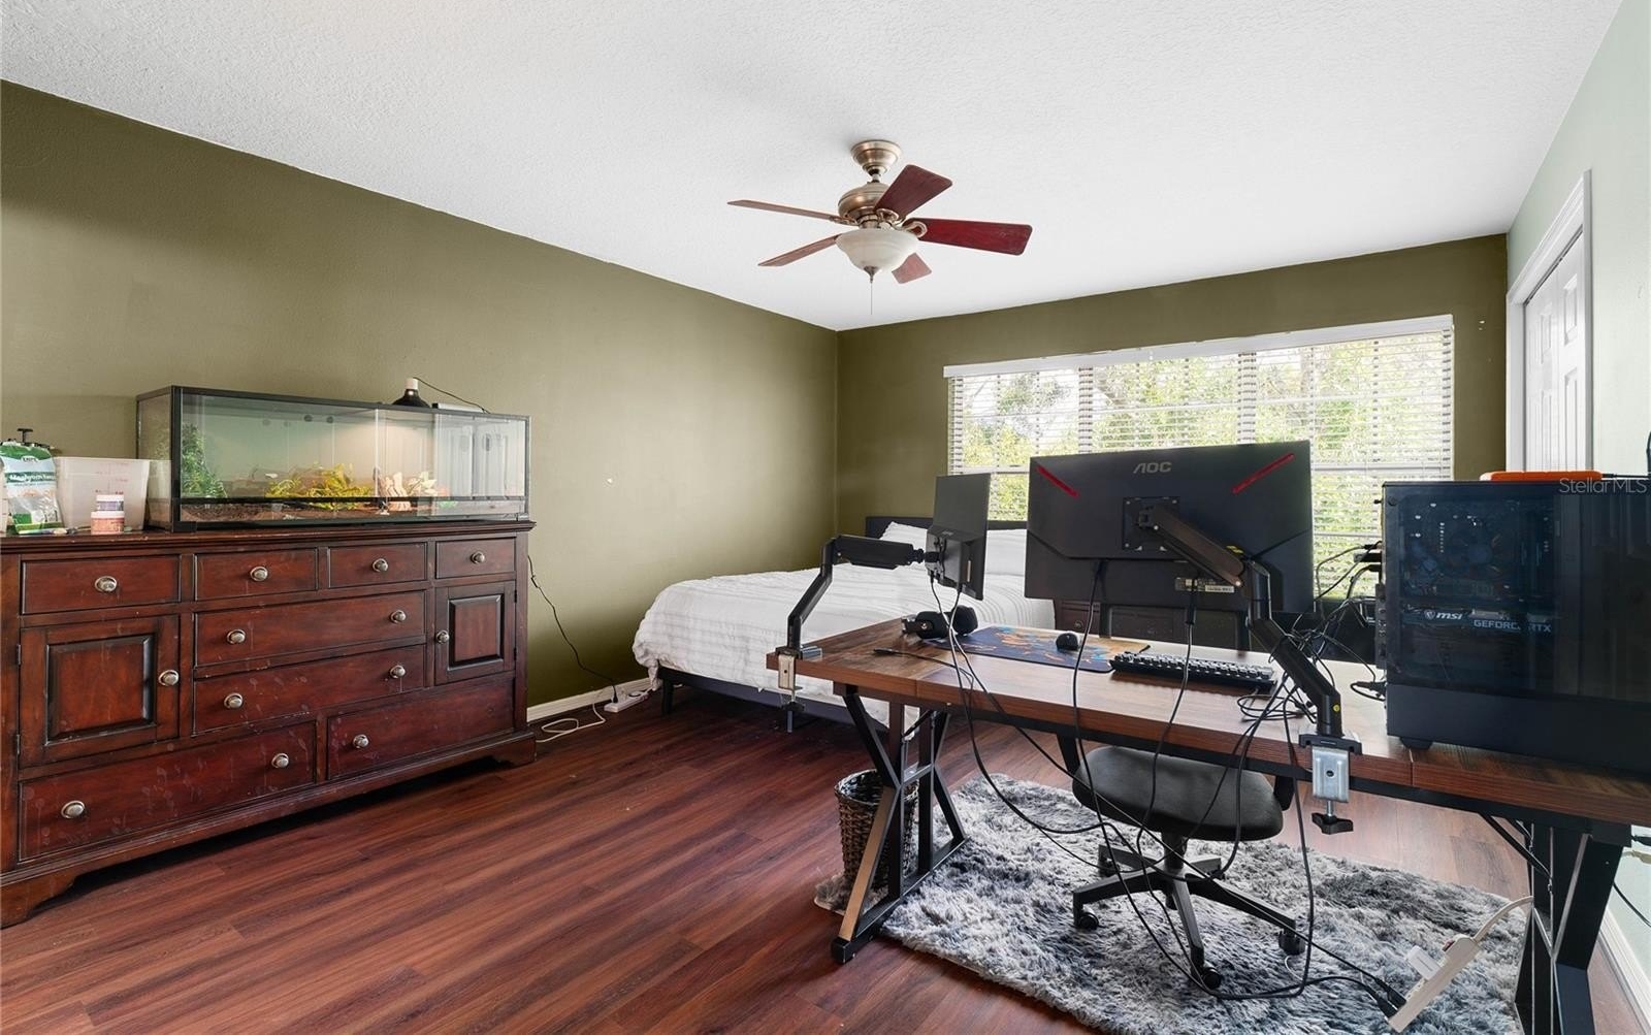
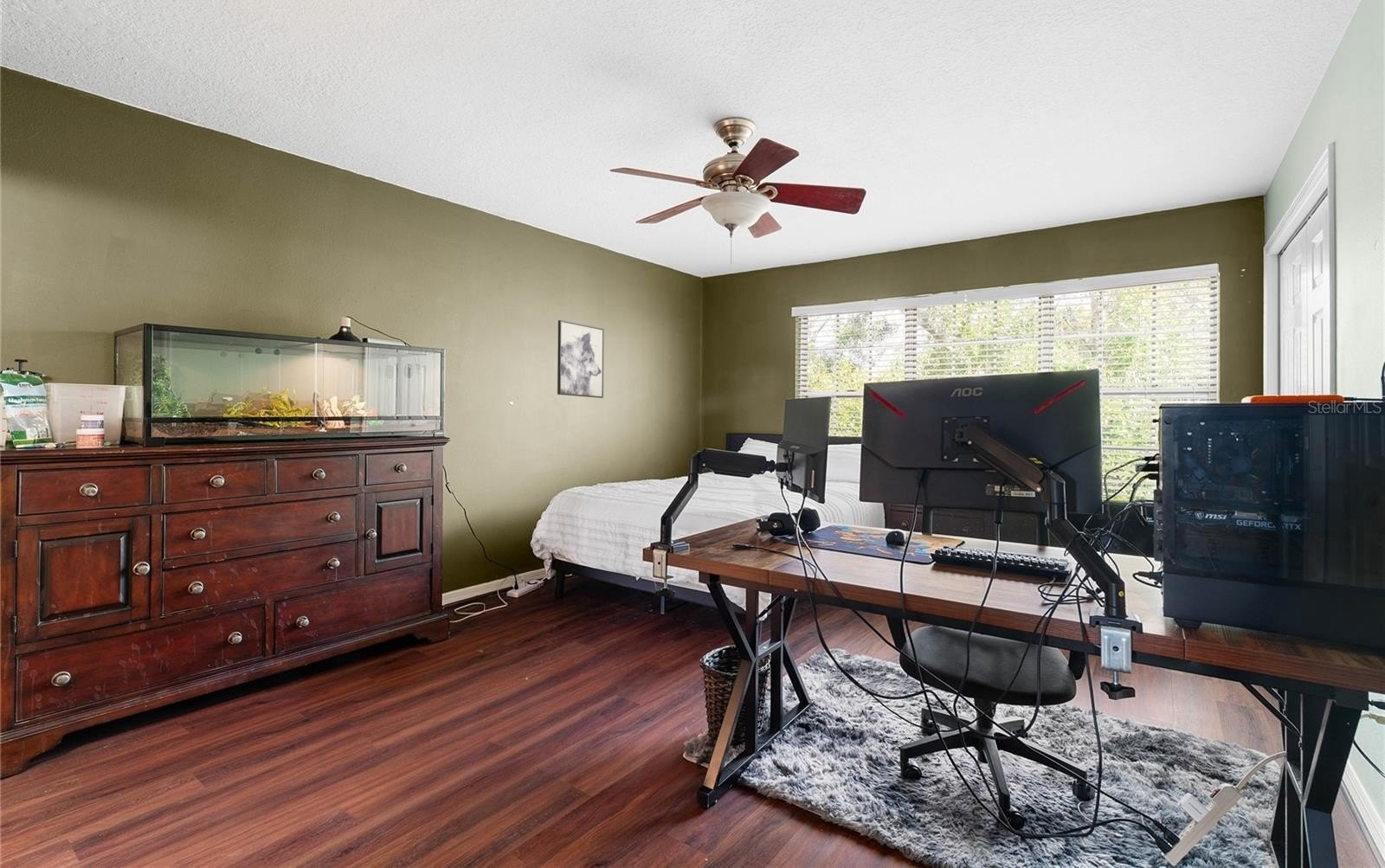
+ wall art (581, 360)
